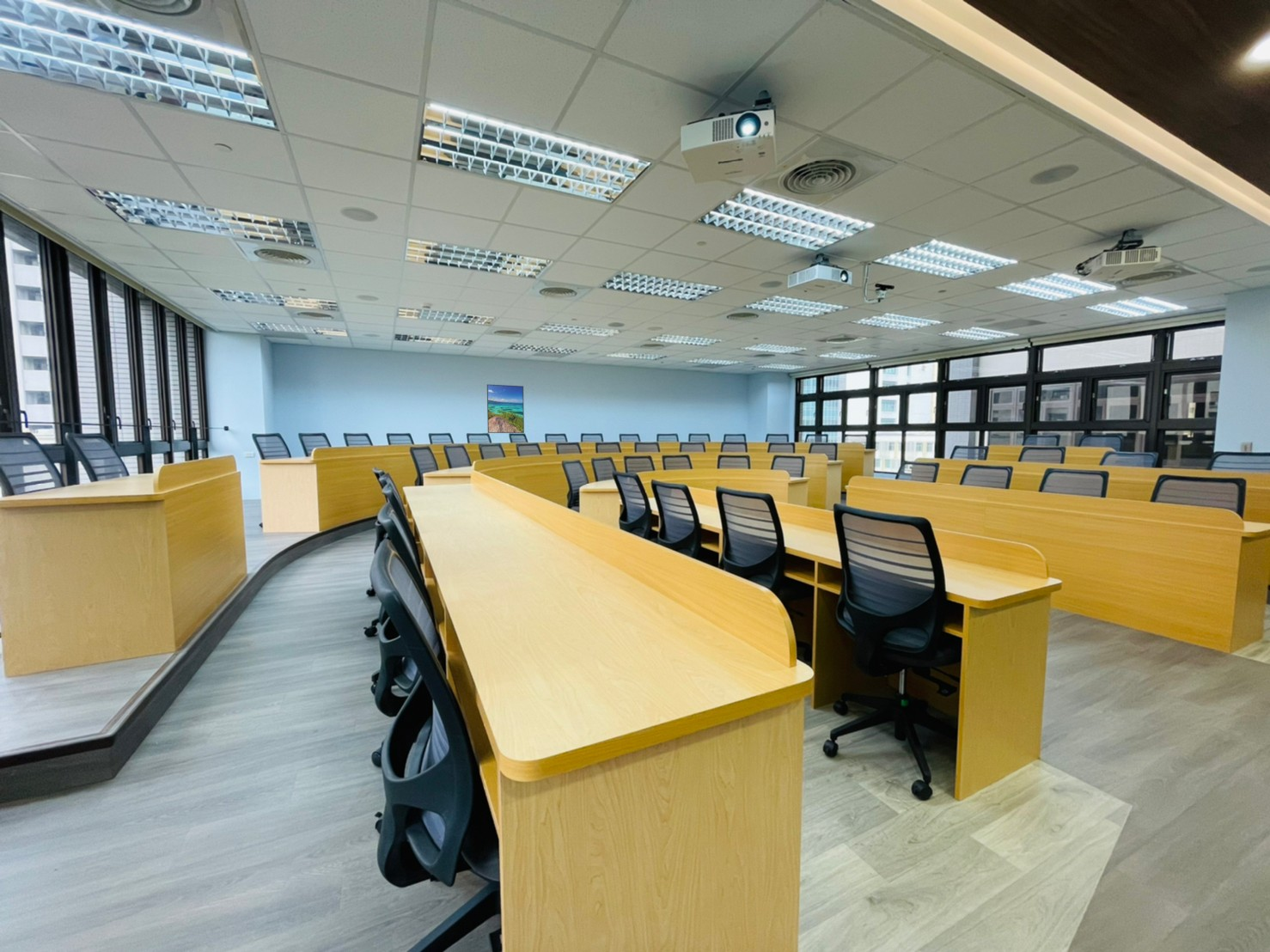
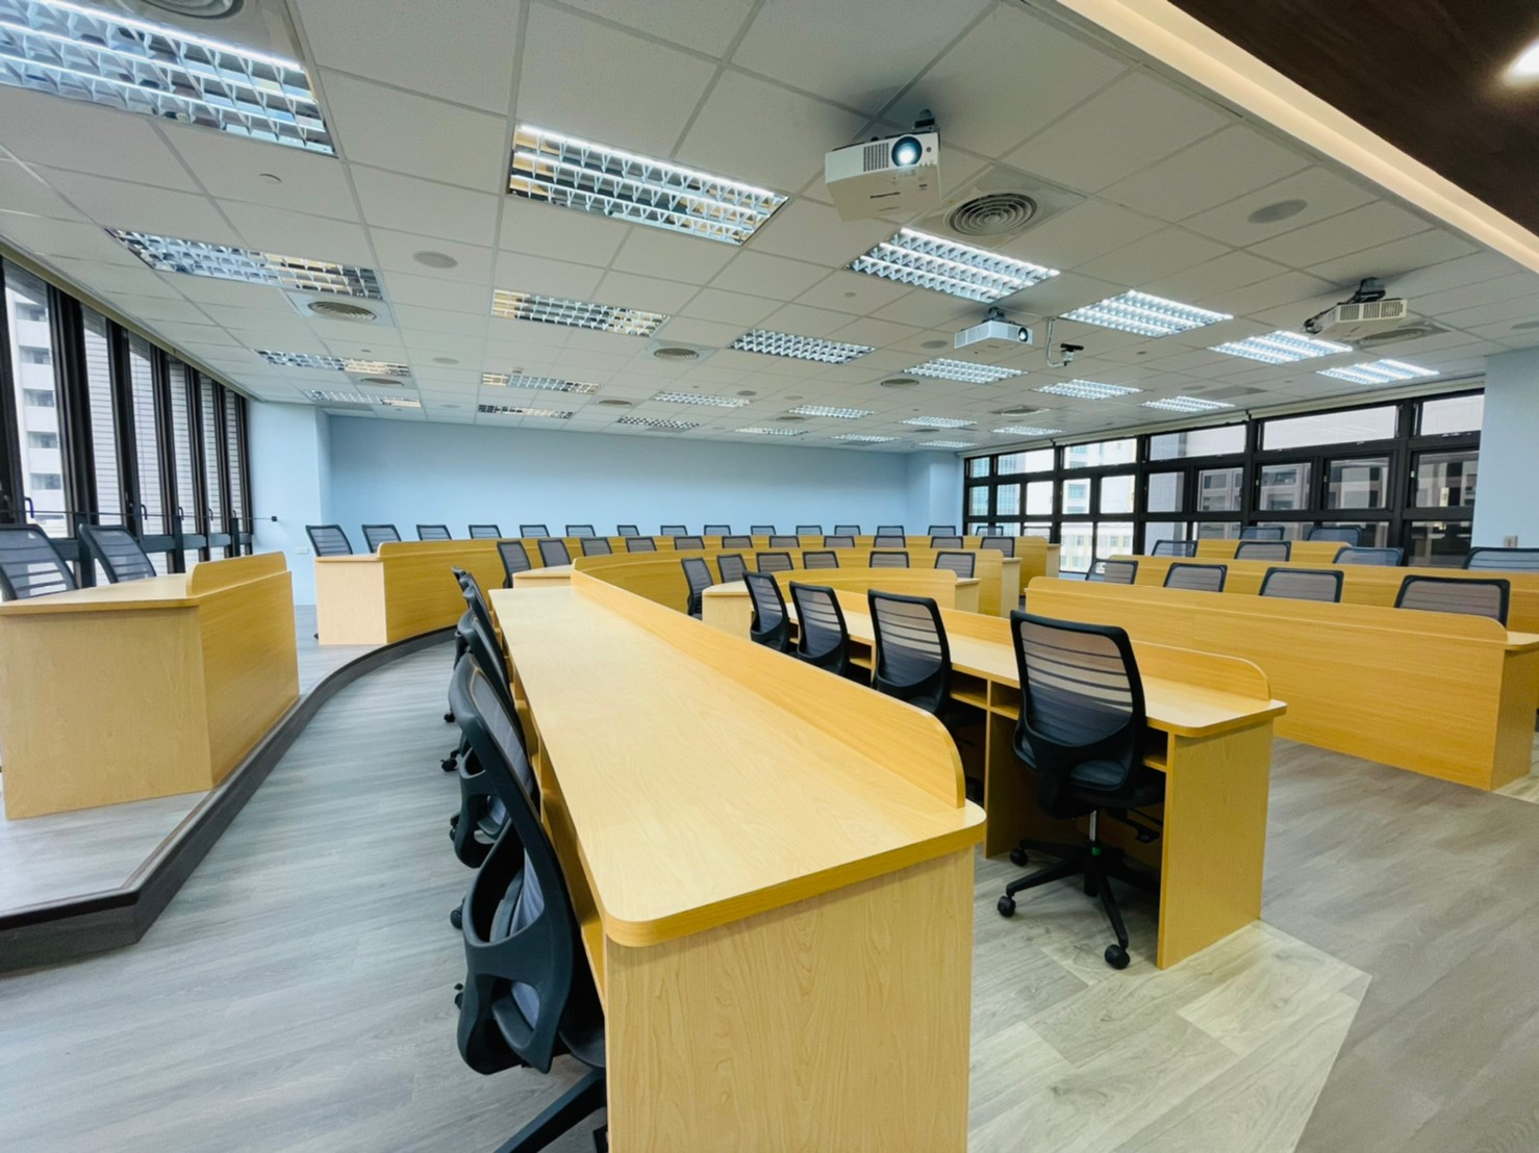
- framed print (505, 409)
